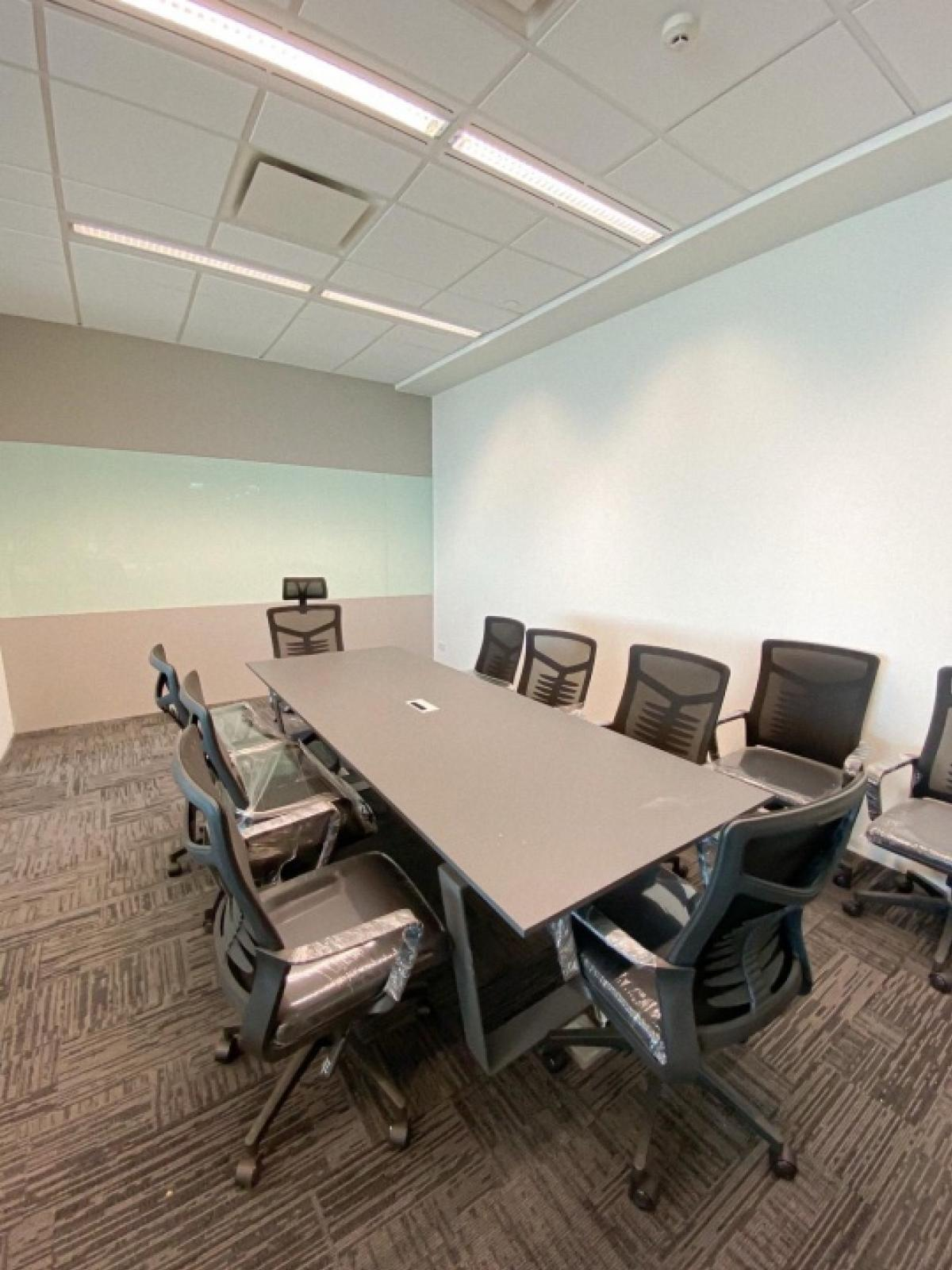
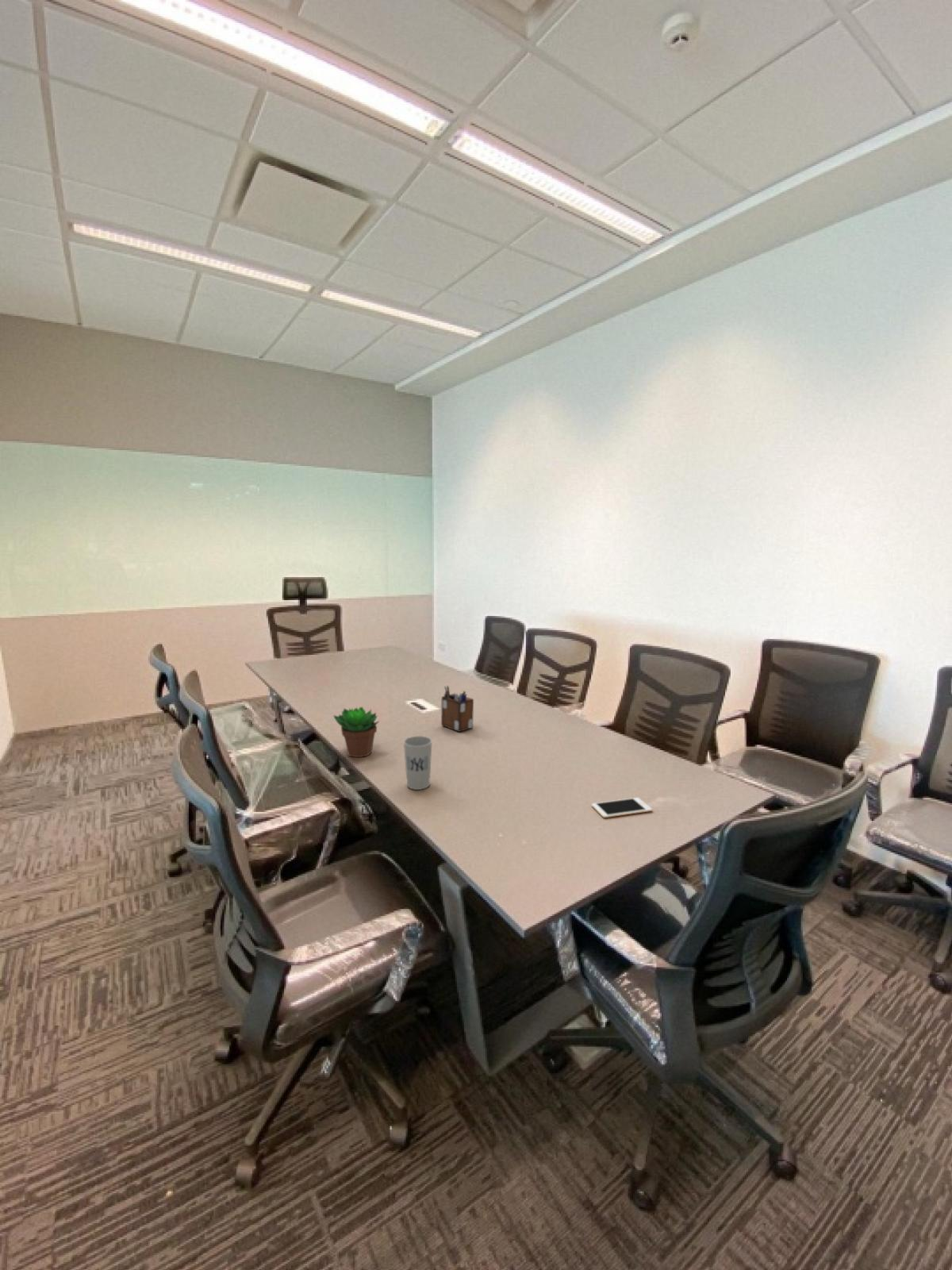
+ cup (418, 763)
+ succulent plant (357, 729)
+ cell phone (621, 807)
+ desk organizer (457, 706)
